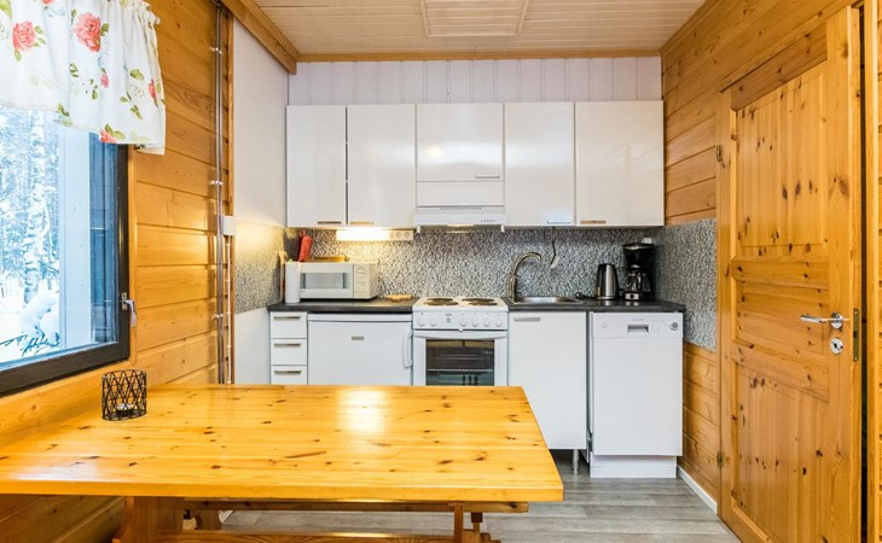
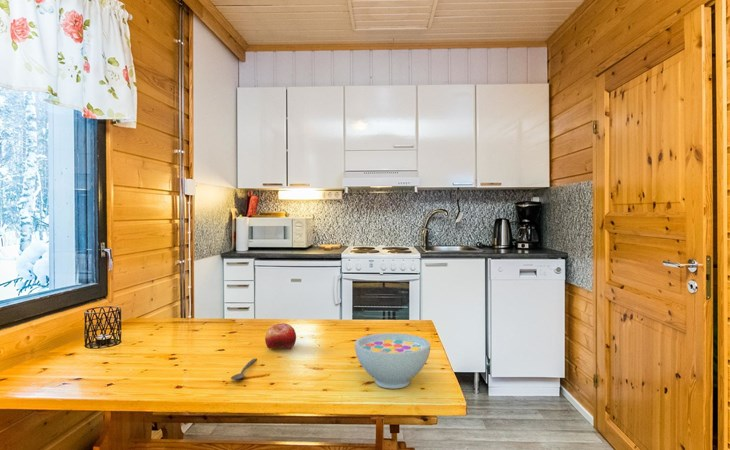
+ spoon (245, 368)
+ bowl (392, 362)
+ fruit (281, 336)
